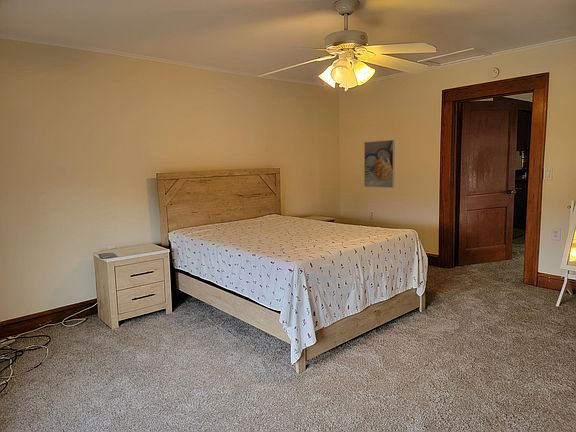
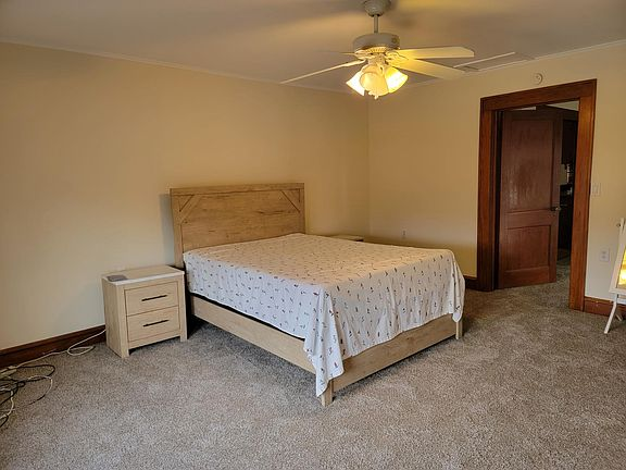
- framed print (378, 164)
